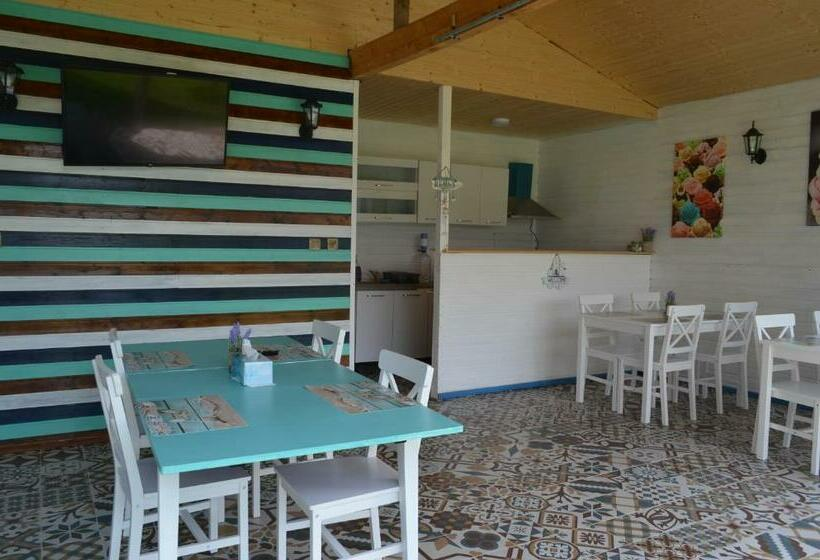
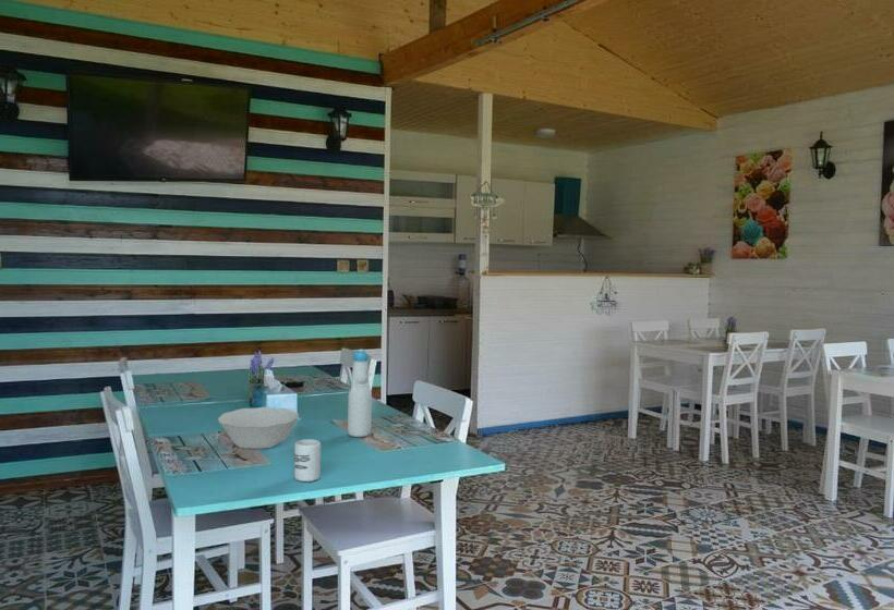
+ bowl (258, 429)
+ cup (306, 460)
+ bottle (360, 392)
